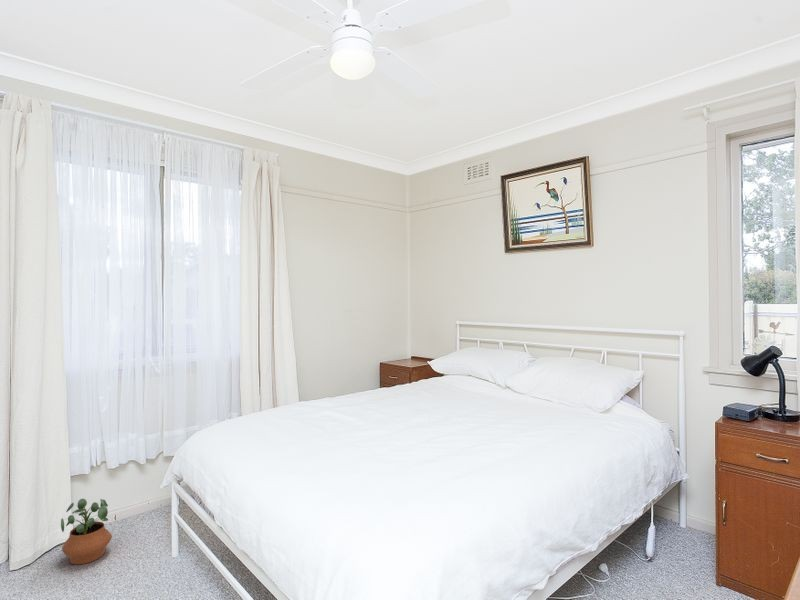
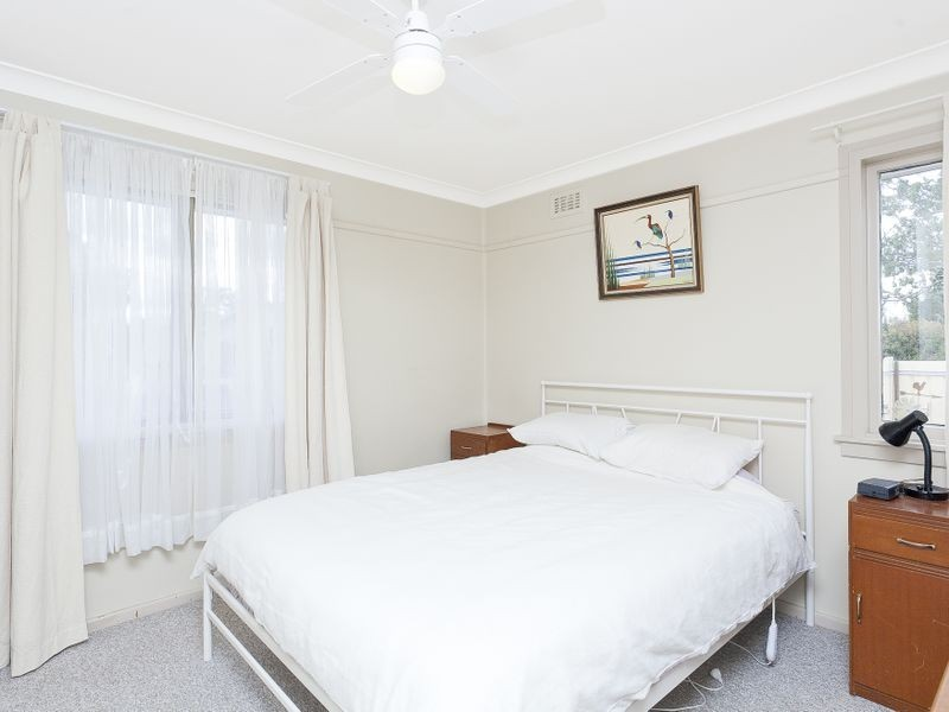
- potted plant (85, 526)
